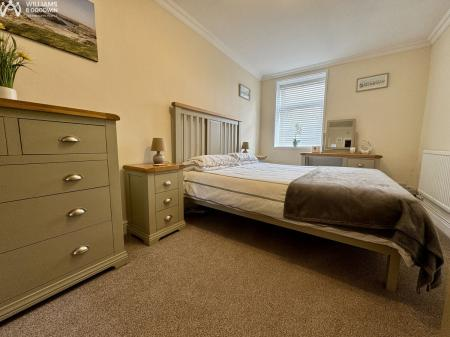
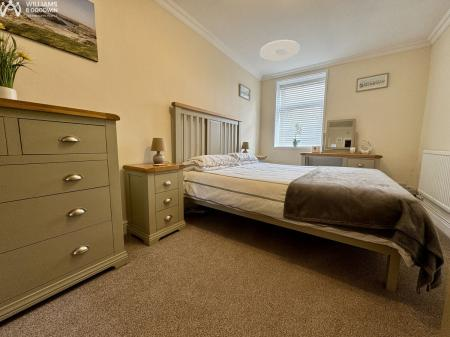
+ ceiling light (279, 49)
